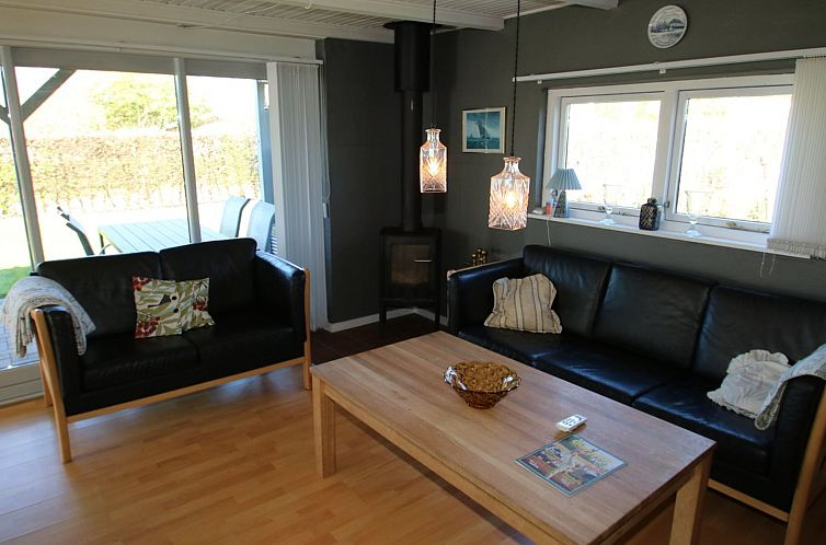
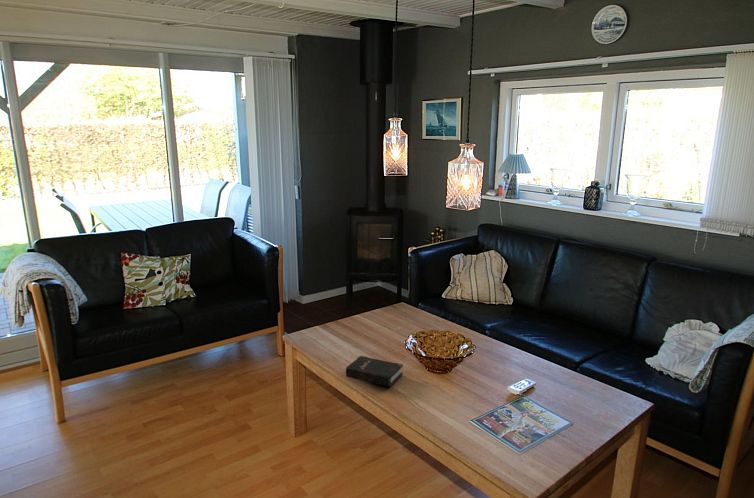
+ hardback book (374, 371)
